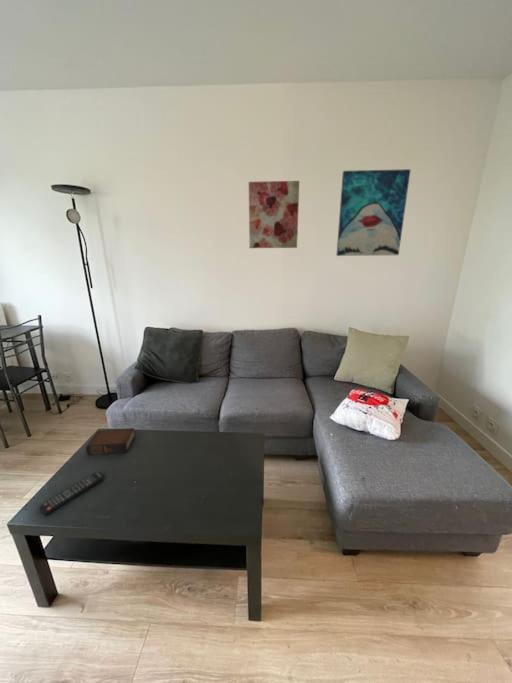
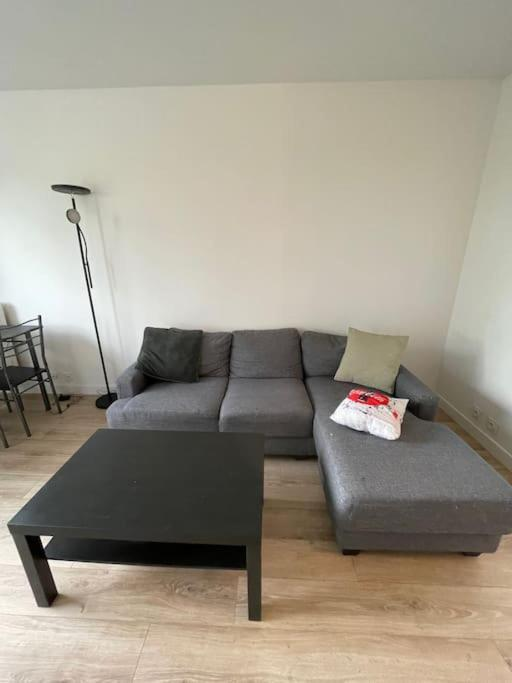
- book (111, 441)
- wall art (371, 214)
- wall art (273, 215)
- remote control (73, 492)
